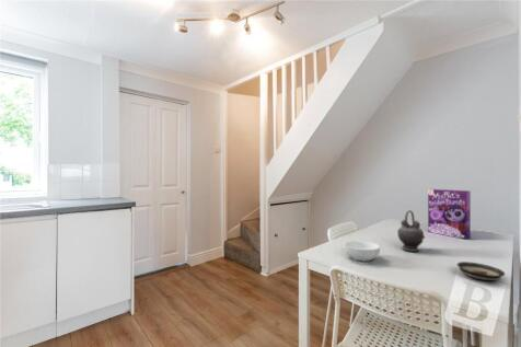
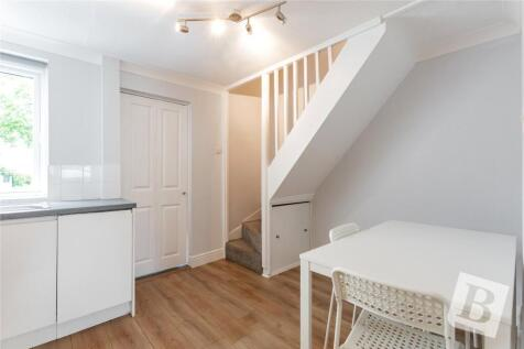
- saucer (479, 273)
- teapot (412, 230)
- cereal box (448, 211)
- cereal bowl (361, 251)
